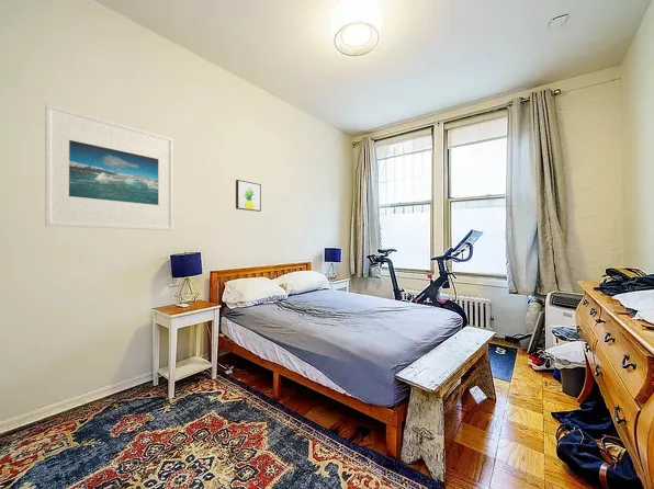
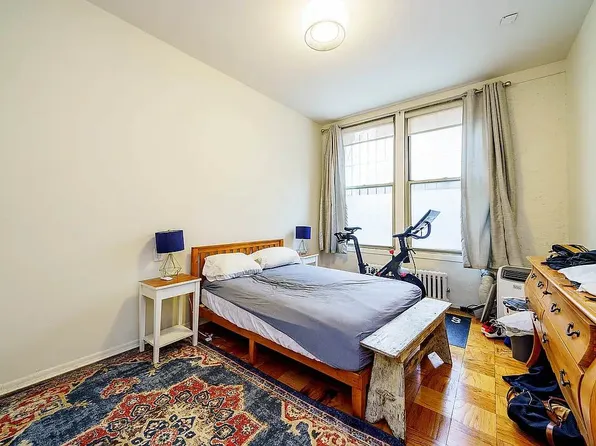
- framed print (117, 175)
- wall art (248, 195)
